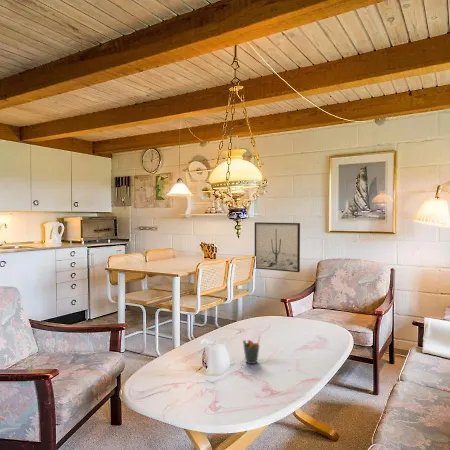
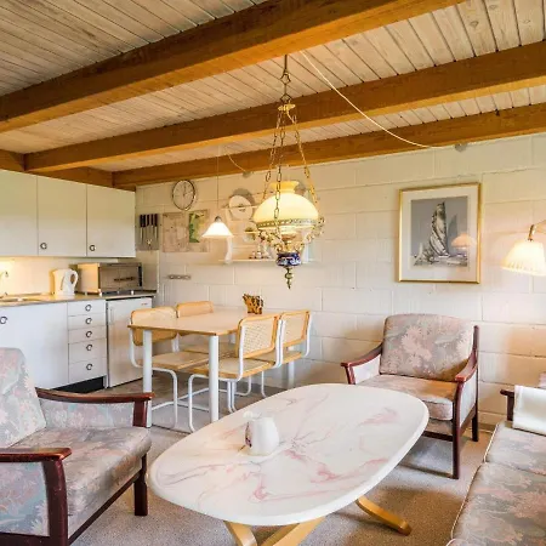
- wall art (276, 246)
- pen holder (251, 349)
